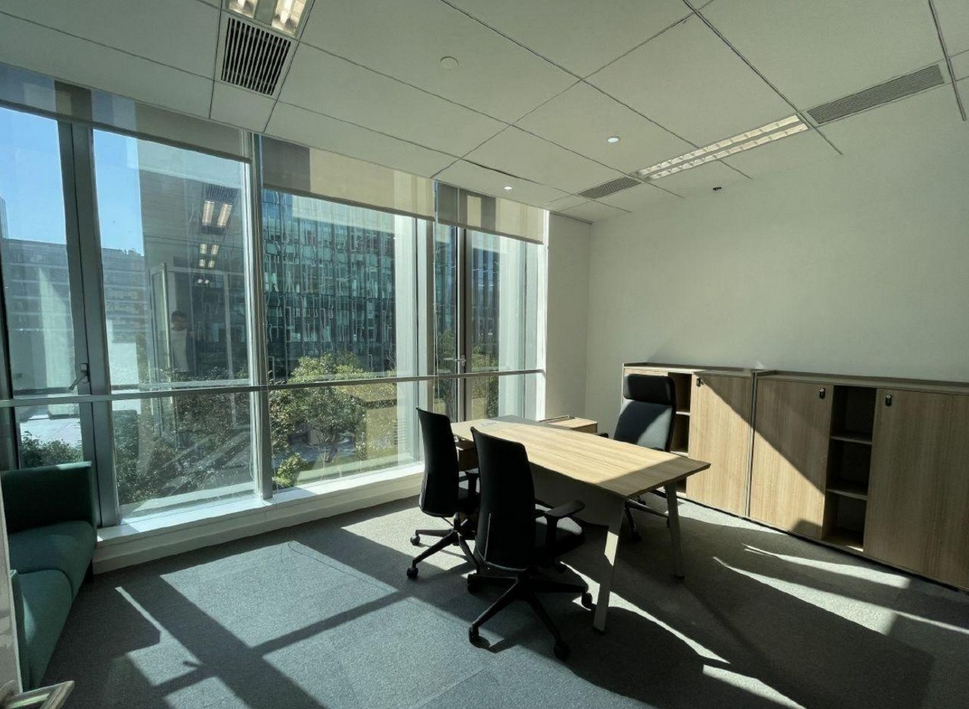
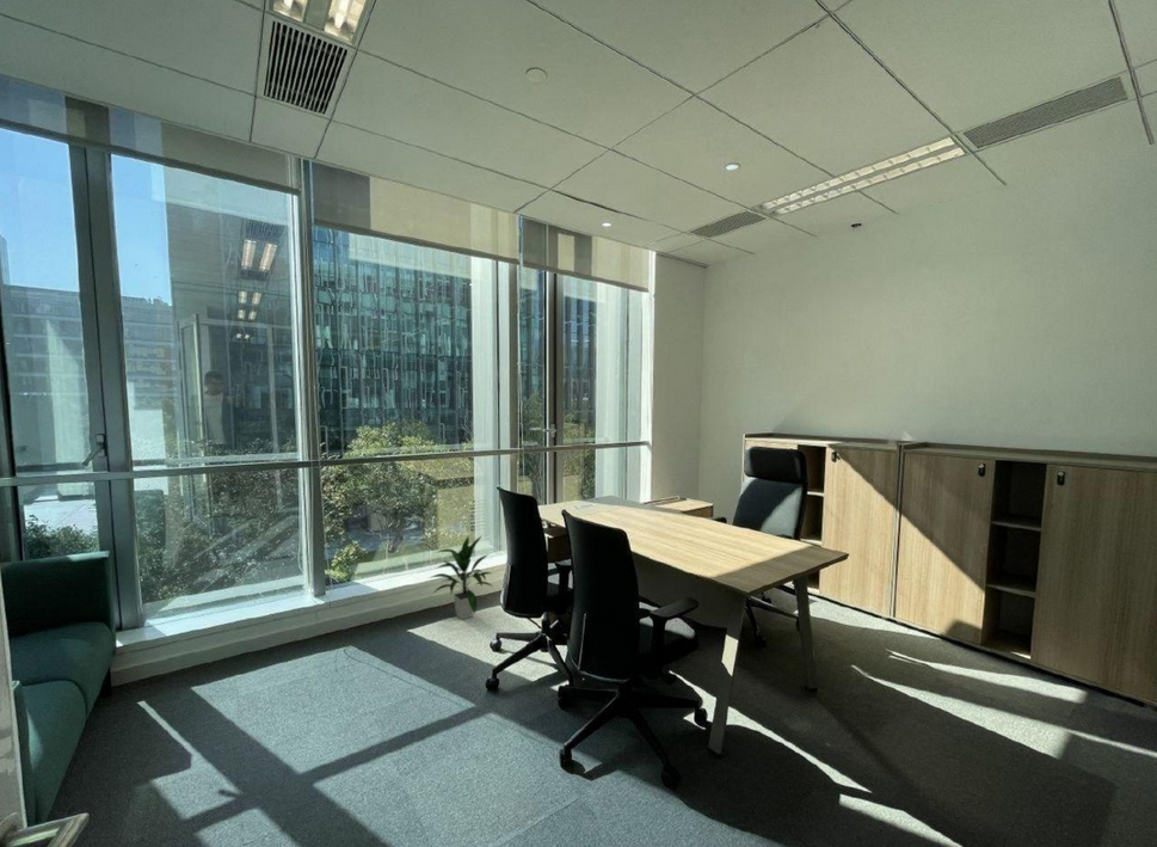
+ indoor plant (463, 577)
